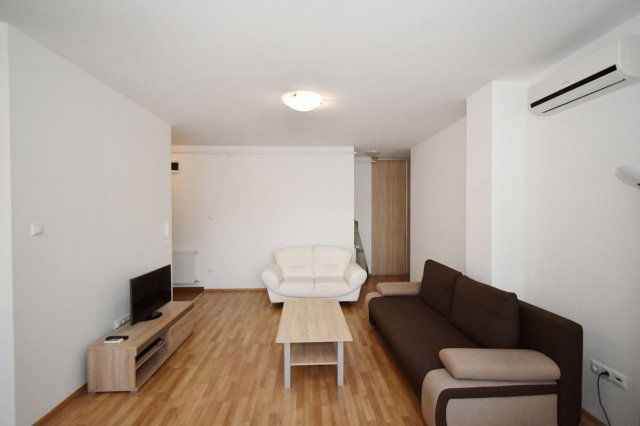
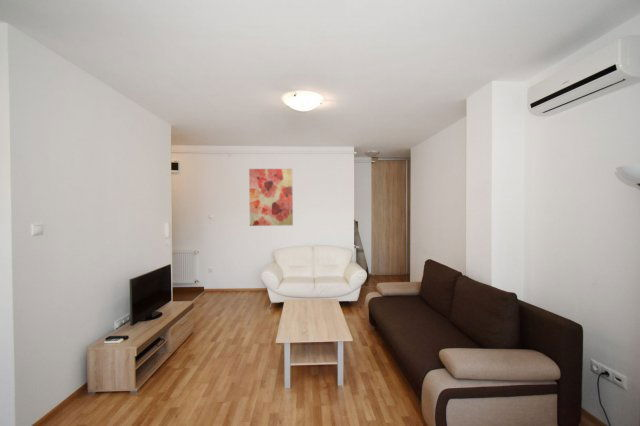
+ wall art (271, 197)
